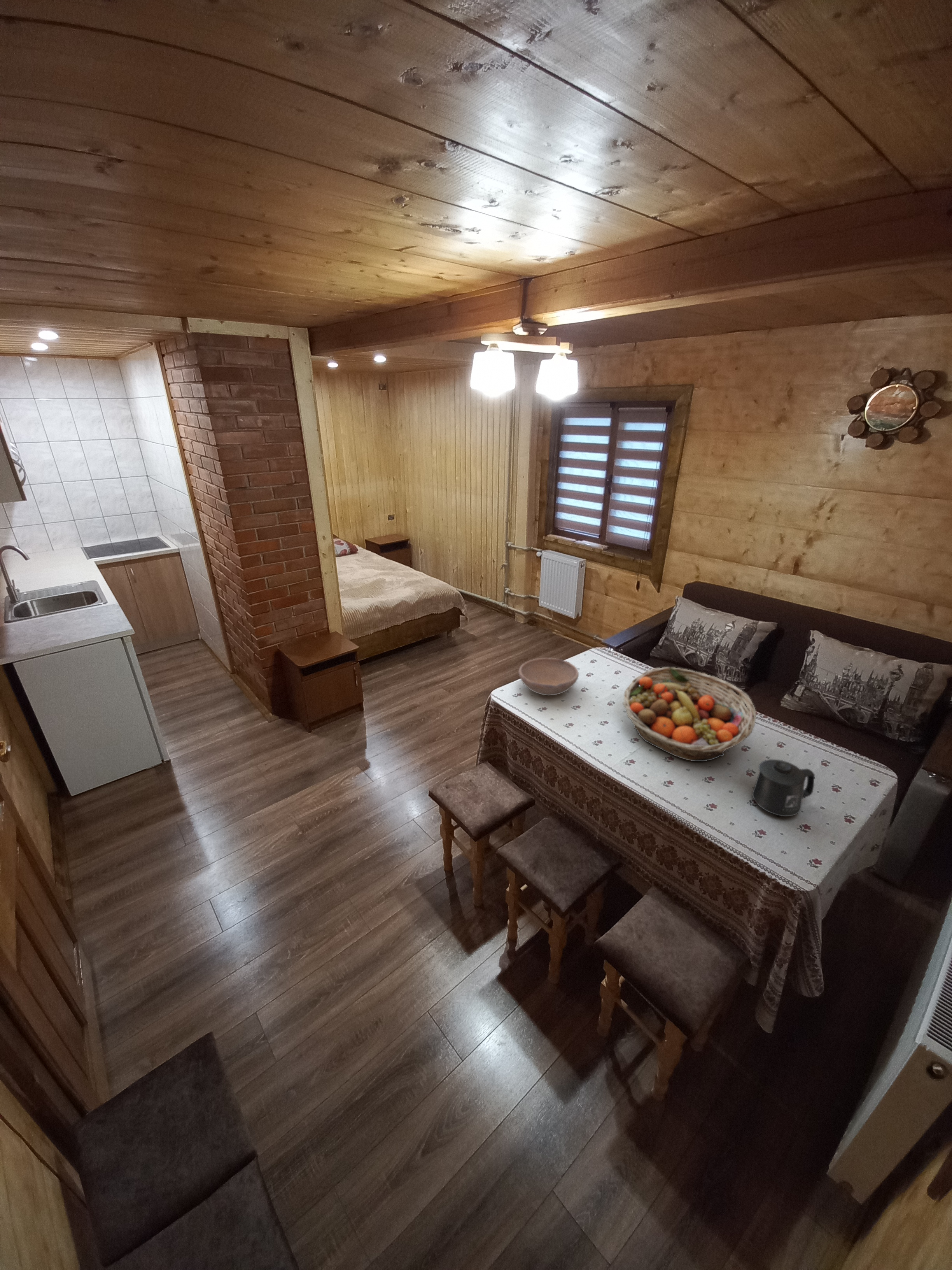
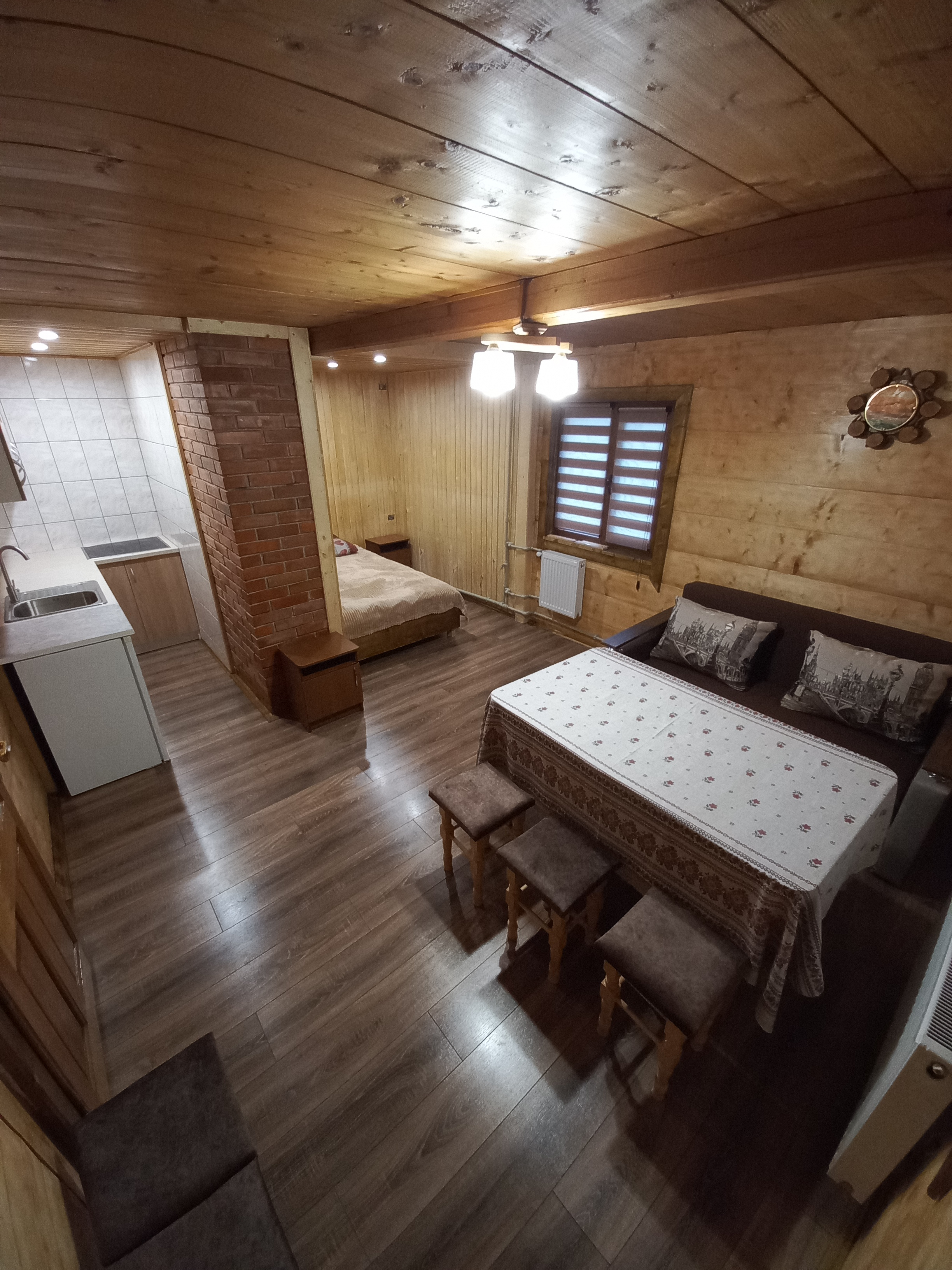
- mug (783, 783)
- bowl (548, 679)
- fruit basket (684, 713)
